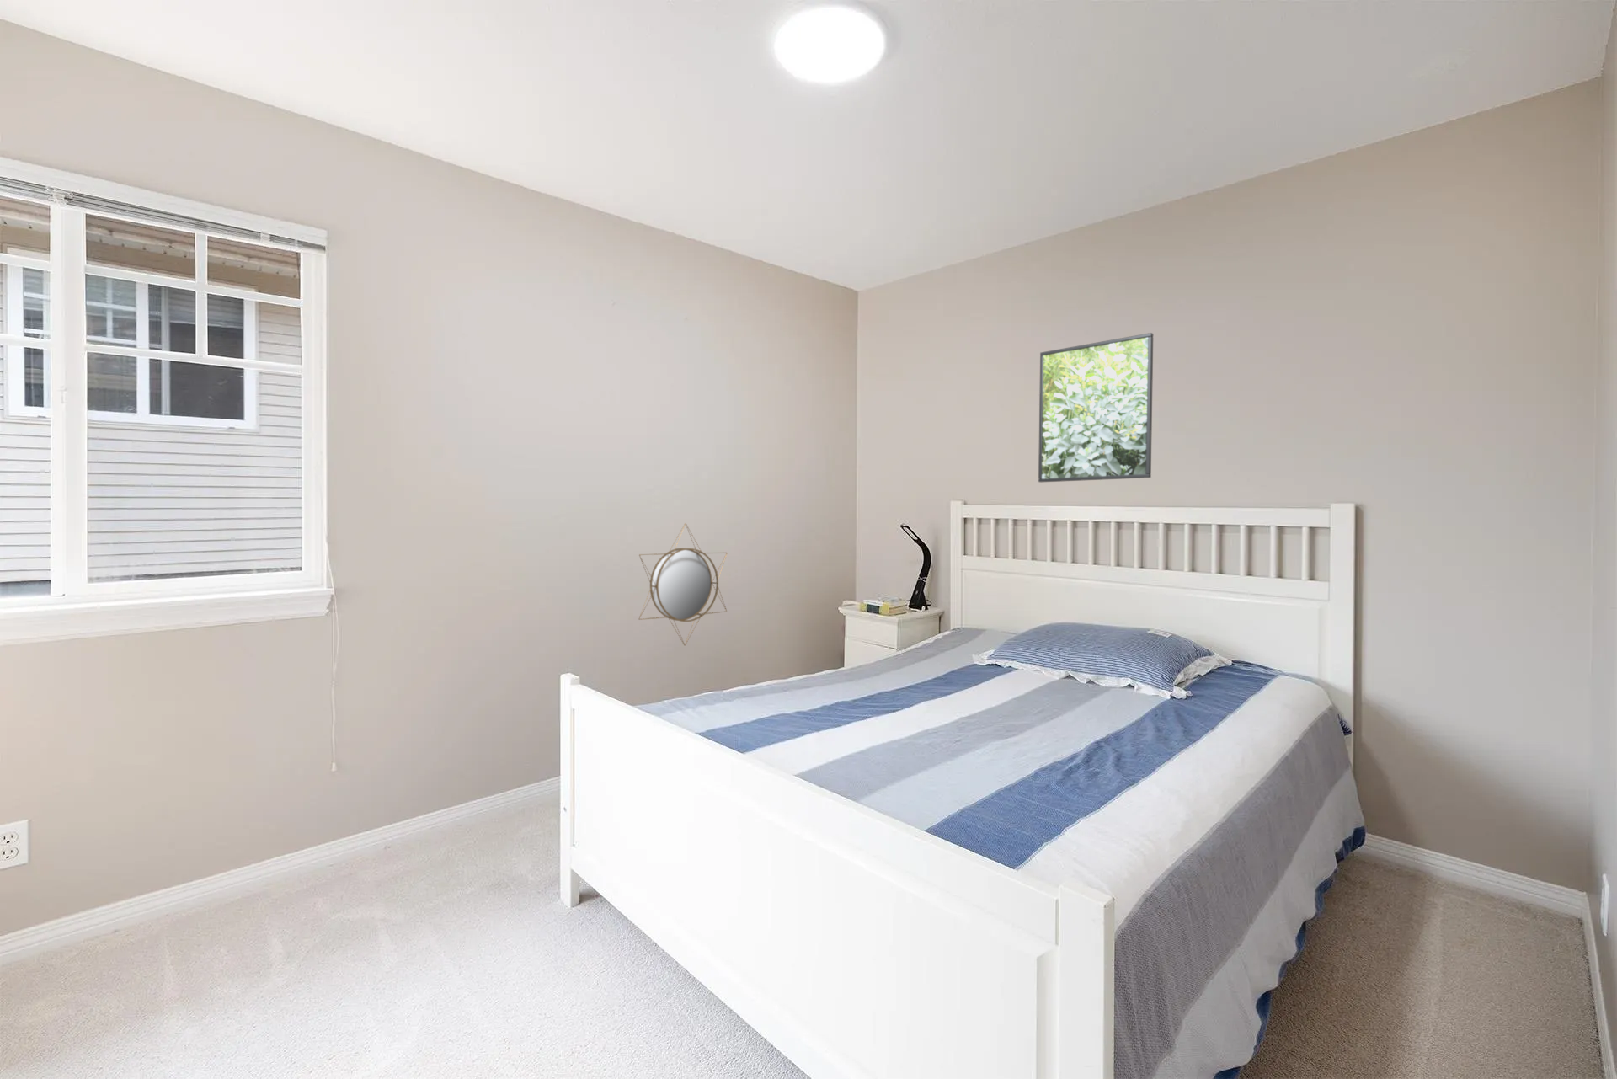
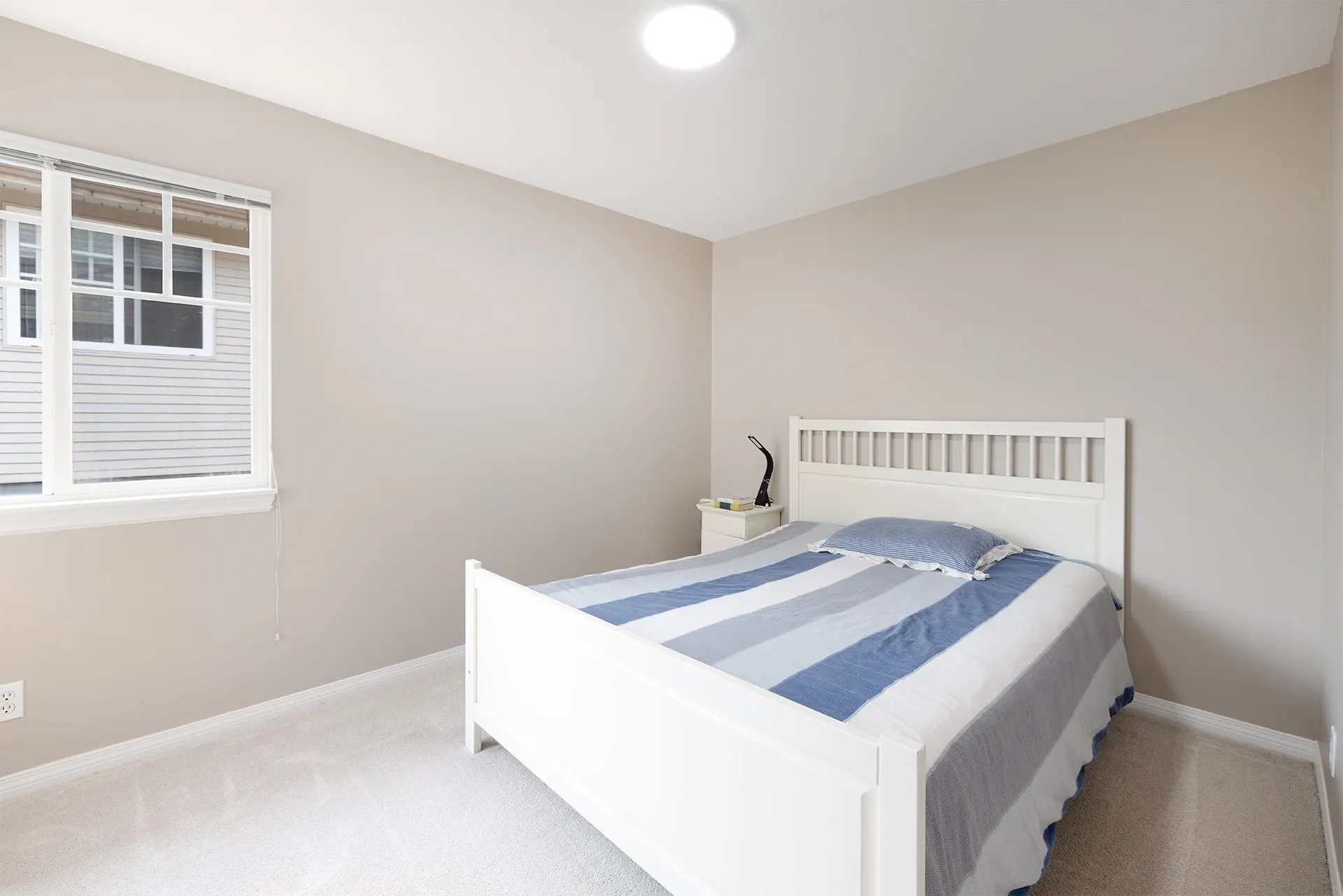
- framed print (1092, 411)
- home mirror (685, 584)
